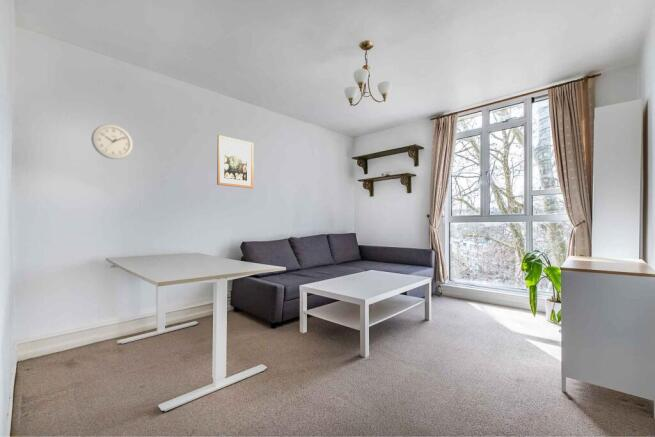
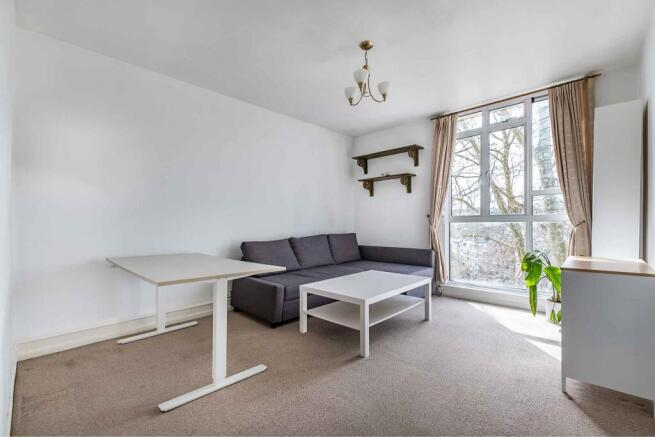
- wall art (236, 162)
- wall clock (113, 141)
